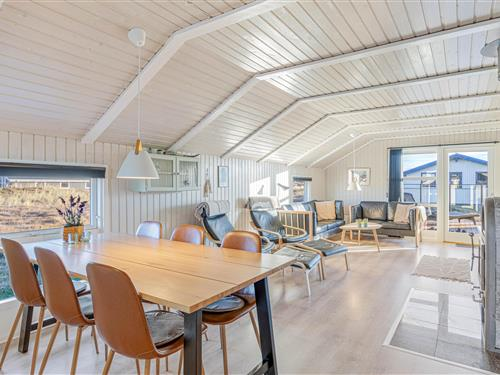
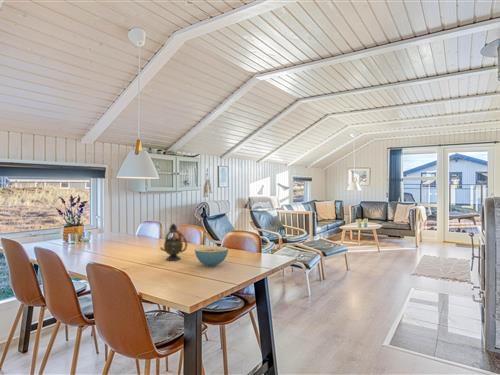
+ cereal bowl (211, 257)
+ teapot (170, 240)
